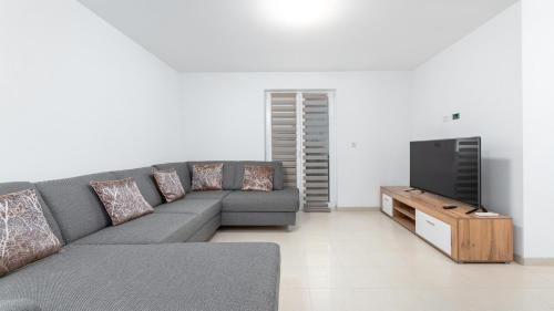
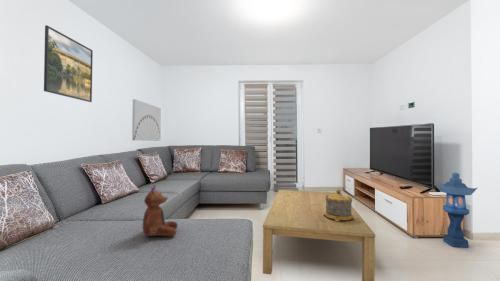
+ coffee table (311, 223)
+ decorative container (338, 202)
+ wall art (148, 122)
+ toy (160, 209)
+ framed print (71, 68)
+ lantern (455, 208)
